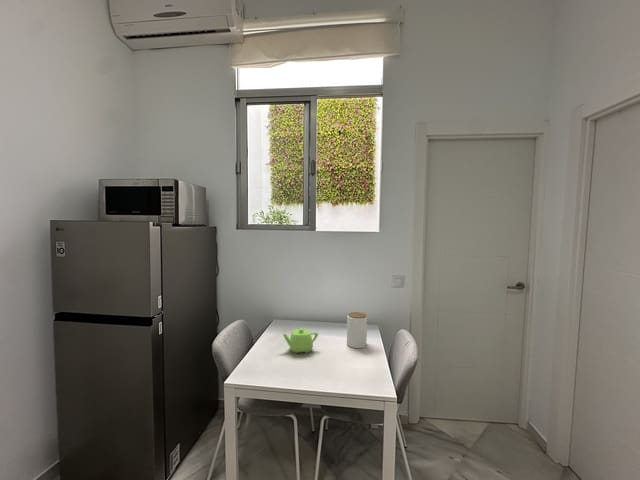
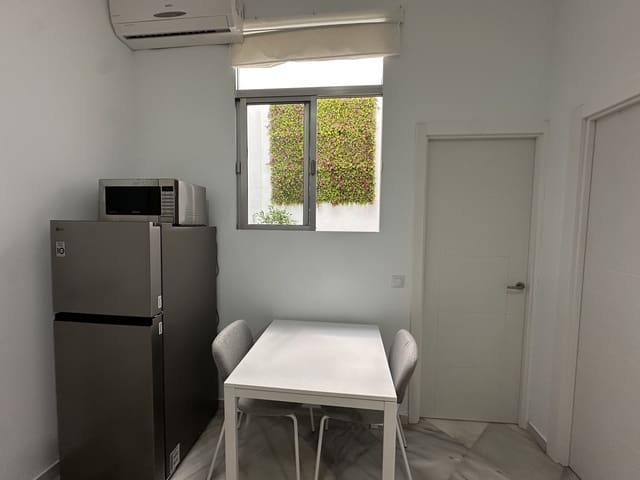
- teapot (300, 339)
- jar (356, 329)
